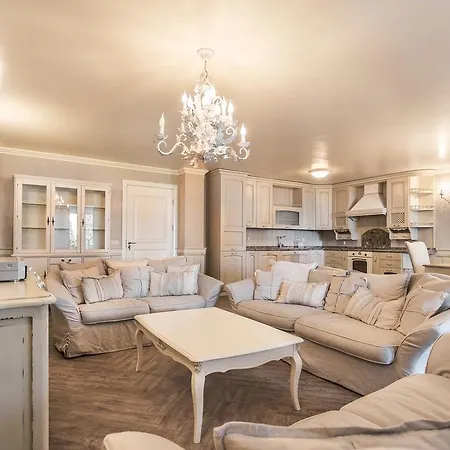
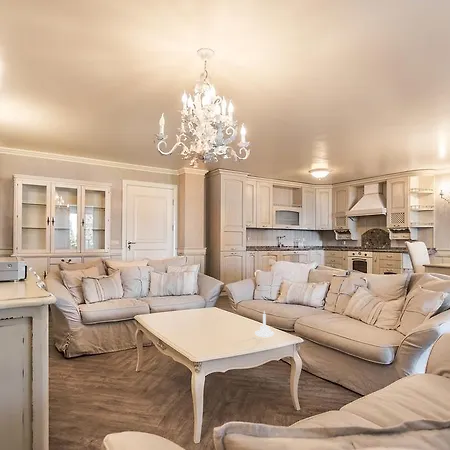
+ candle holder (264, 322)
